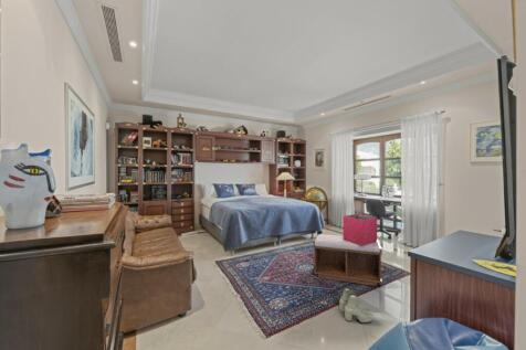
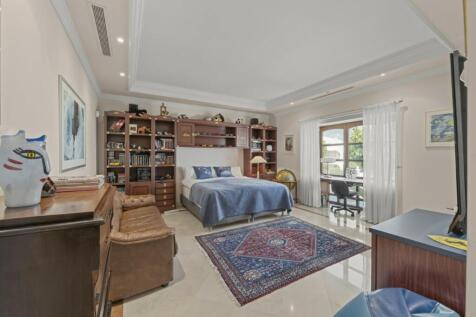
- boots (355, 303)
- storage bin (359, 229)
- bench (346, 257)
